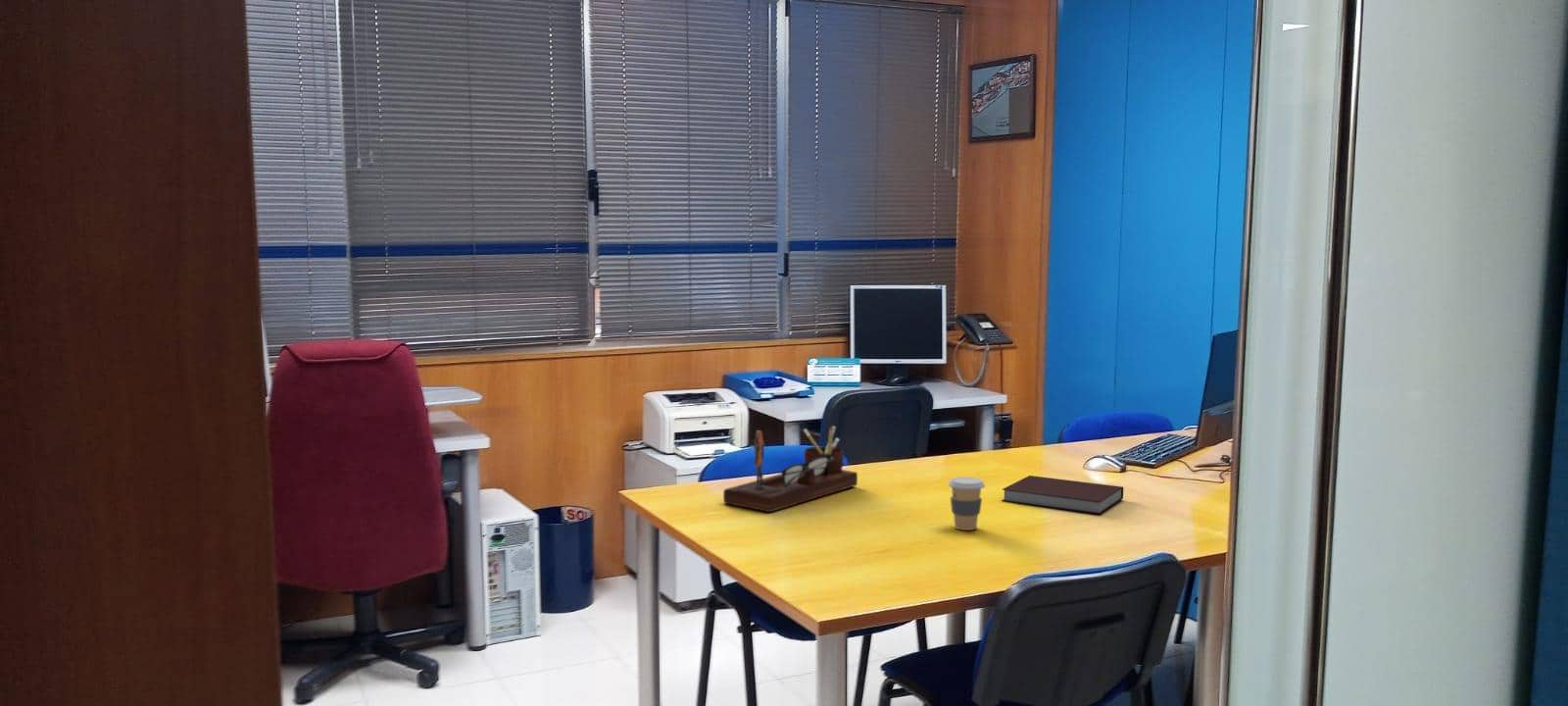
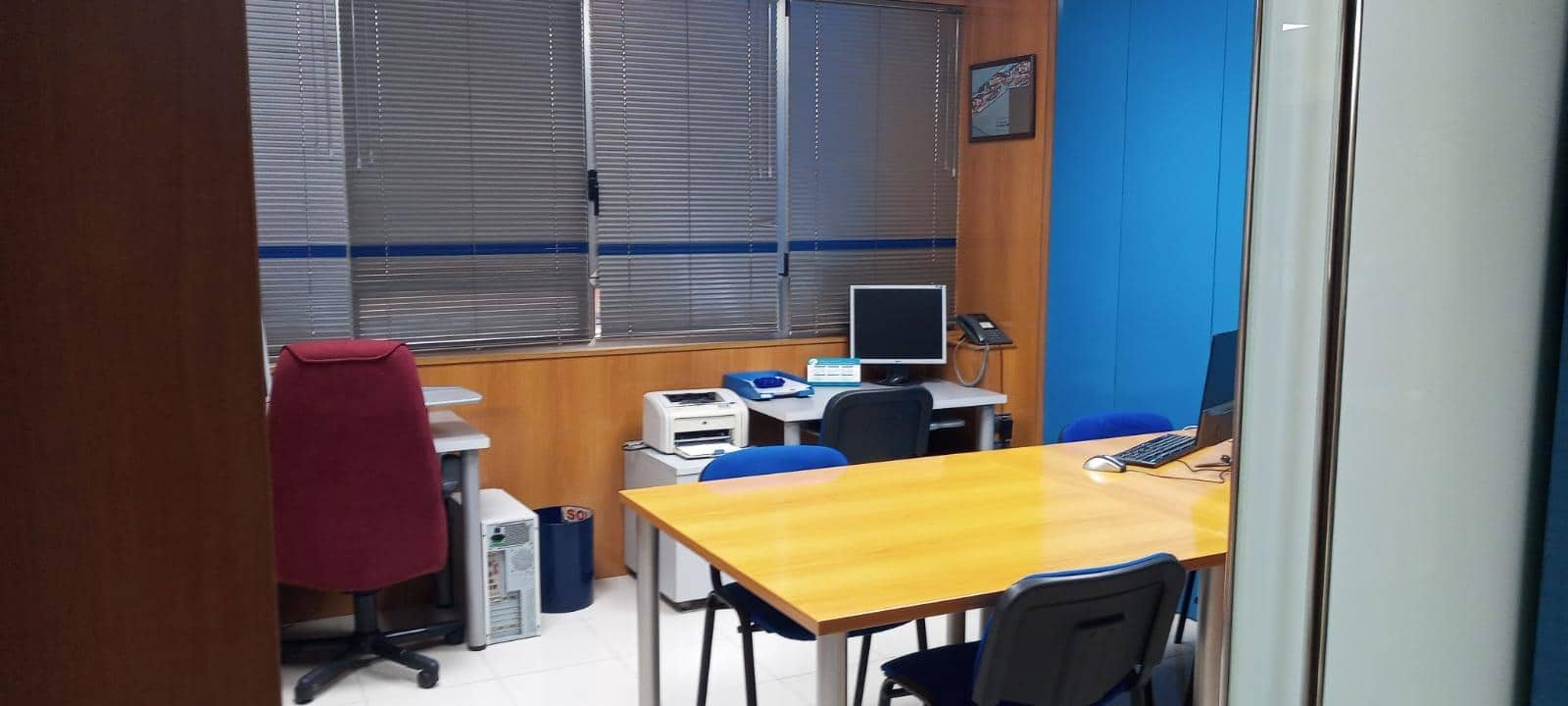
- coffee cup (965, 503)
- notebook (1062, 493)
- desk organizer (797, 464)
